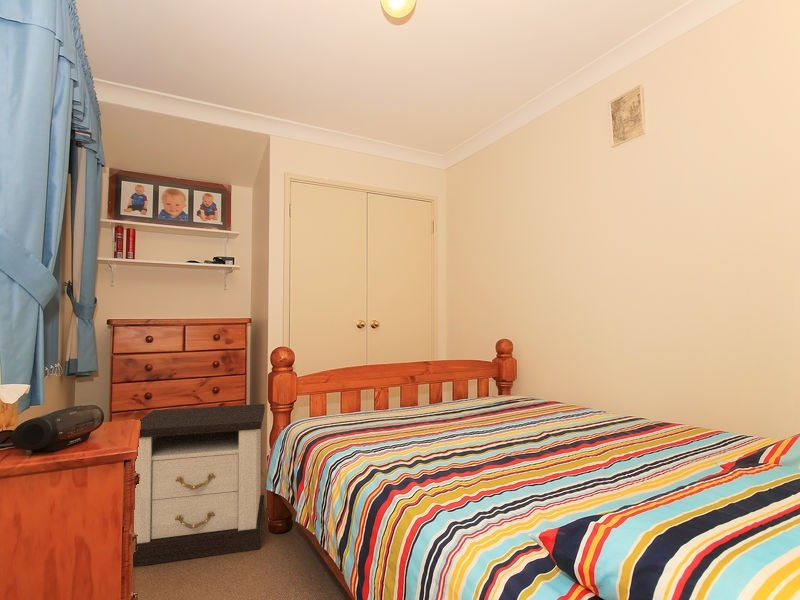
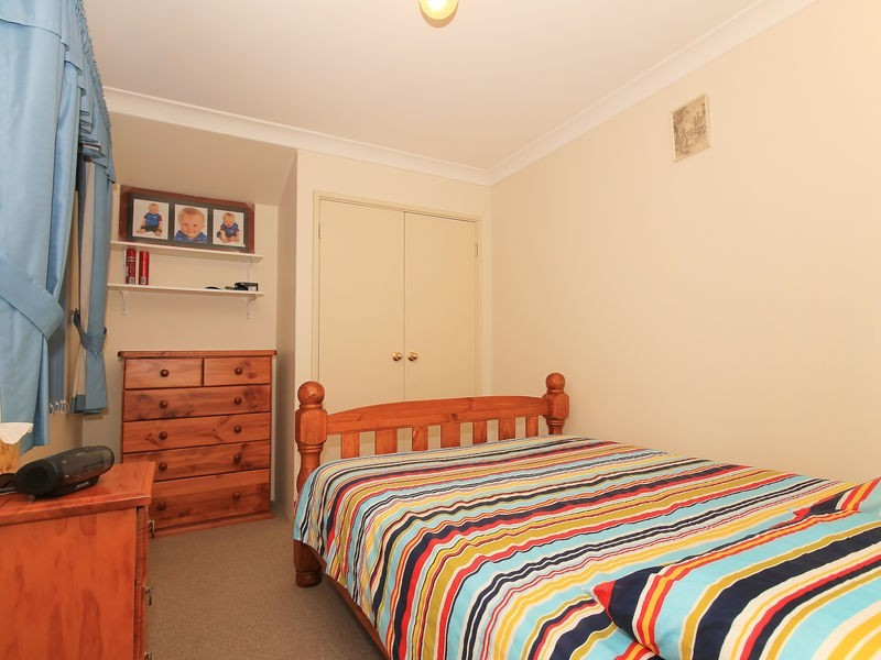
- nightstand (203, 475)
